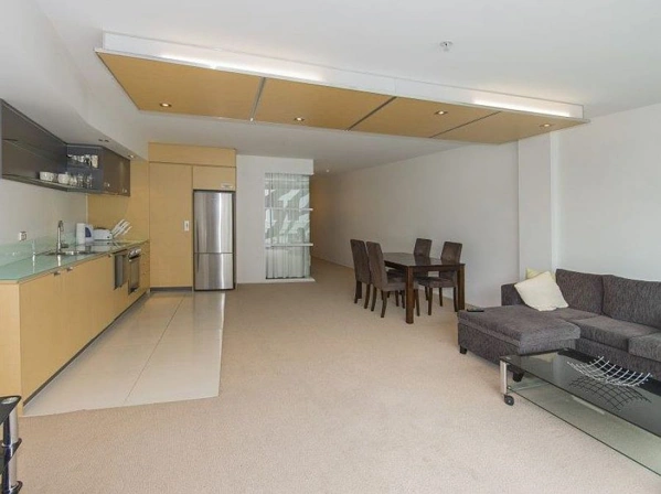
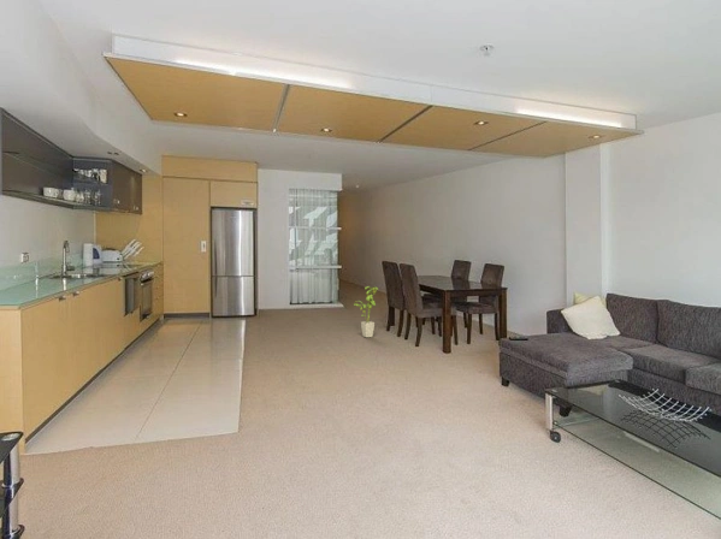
+ house plant (370, 309)
